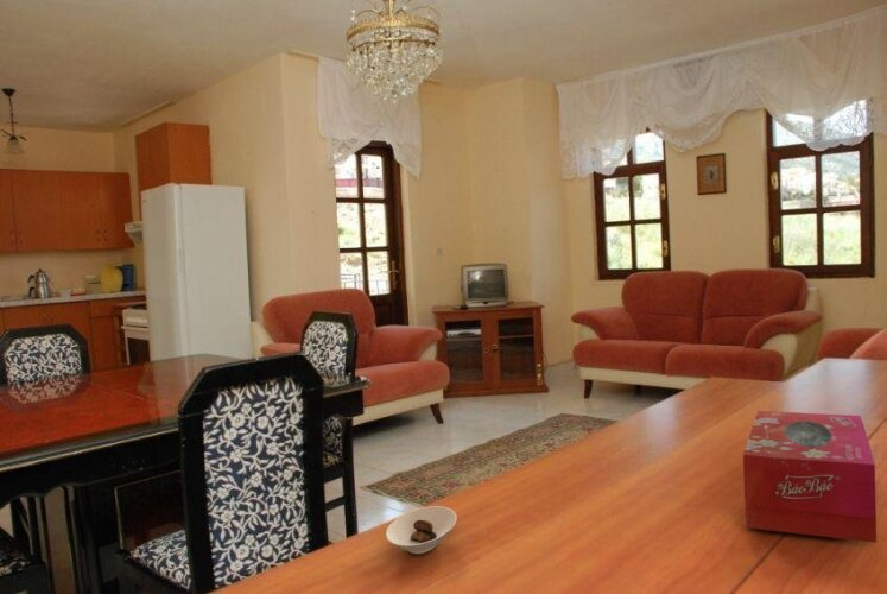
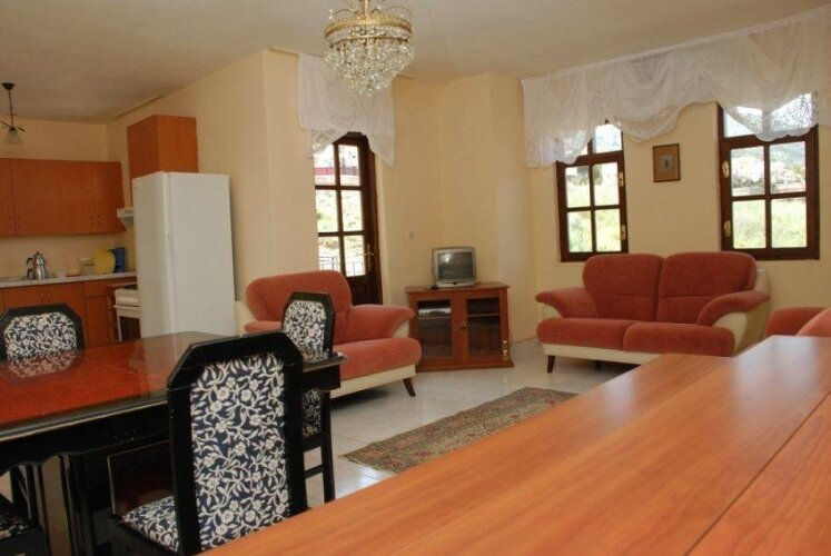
- tissue box (807, 466)
- saucer (422, 531)
